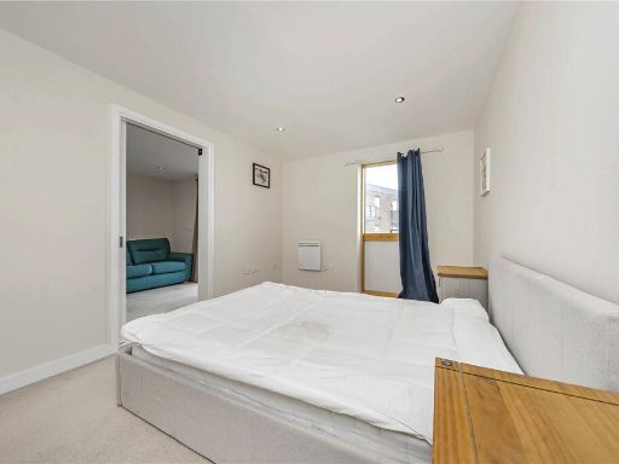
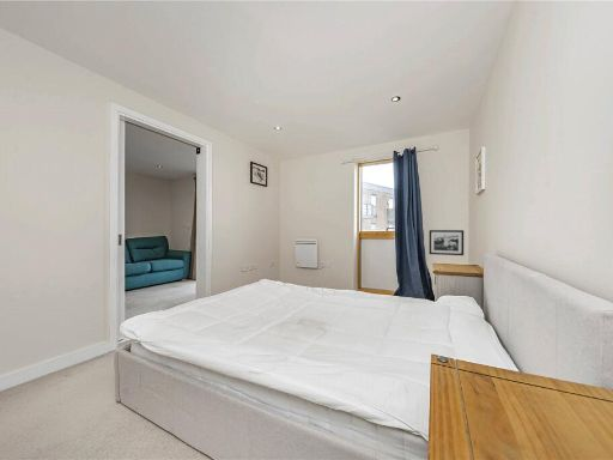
+ picture frame (445, 242)
